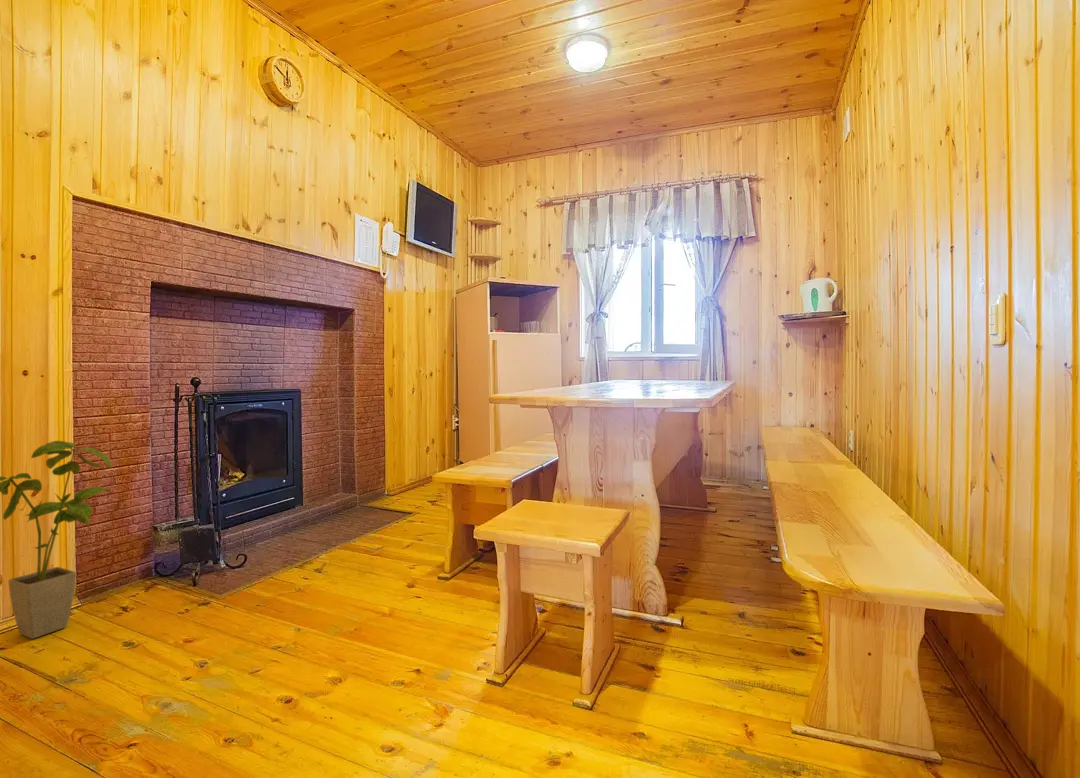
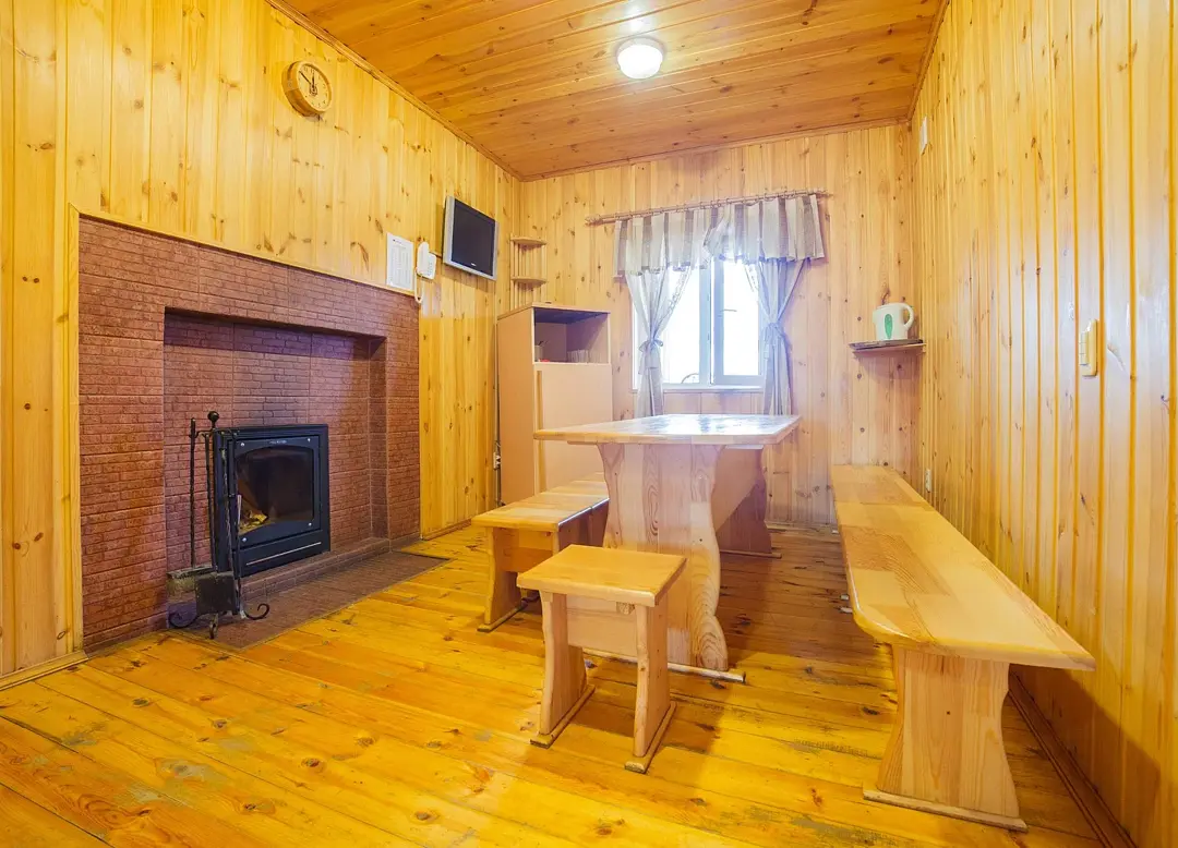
- house plant (58, 534)
